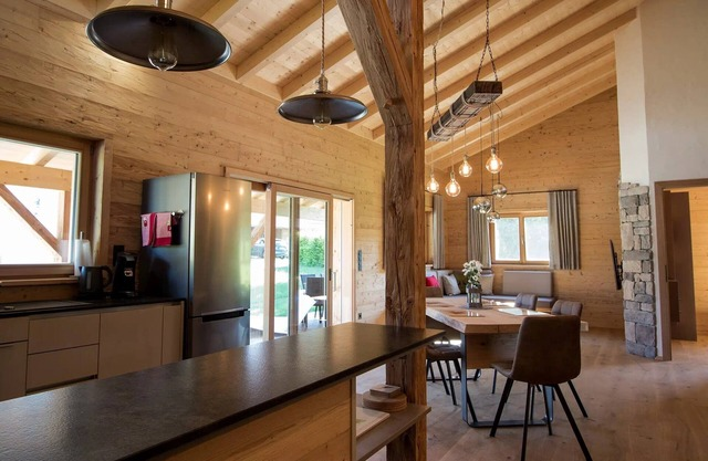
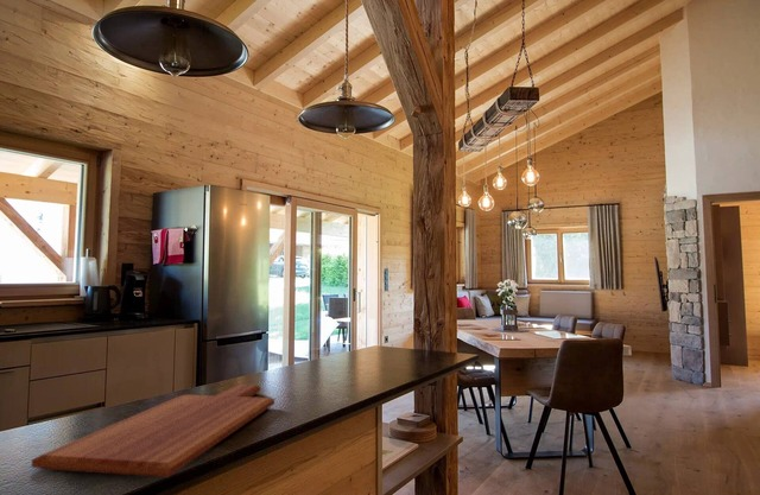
+ cutting board (180, 424)
